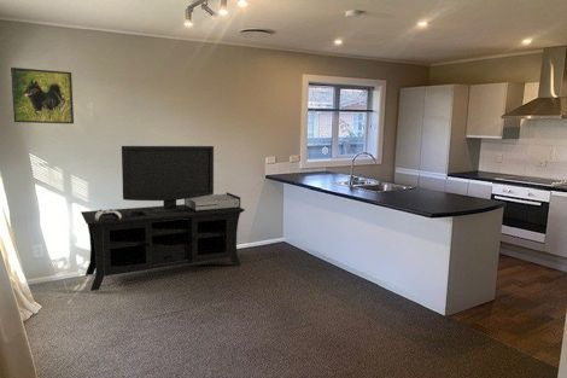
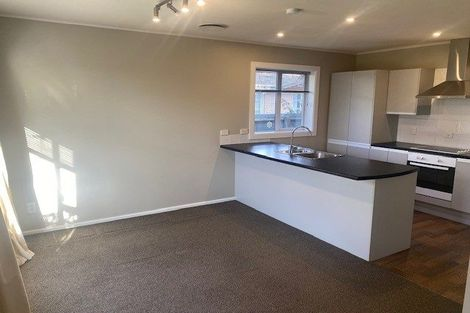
- media console (165, 209)
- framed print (43, 97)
